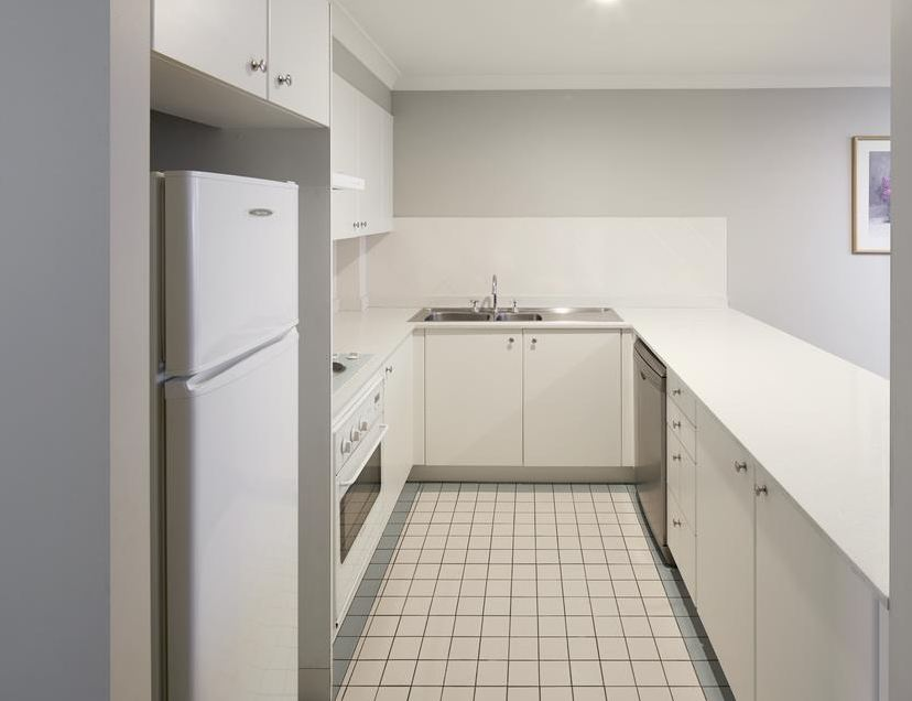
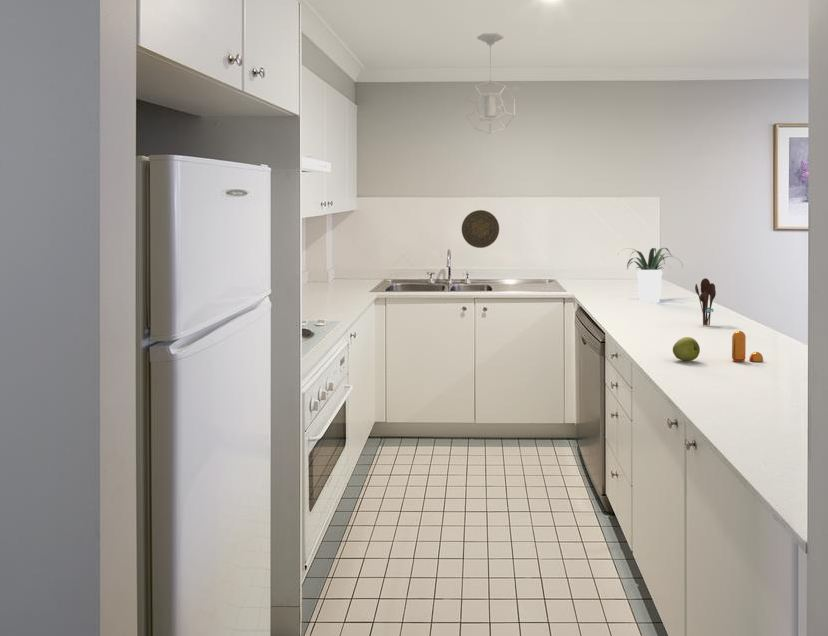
+ decorative plate (480, 228)
+ potted plant (650, 274)
+ pepper shaker (745, 345)
+ apple (686, 349)
+ utensil holder (705, 302)
+ pendant light (490, 85)
